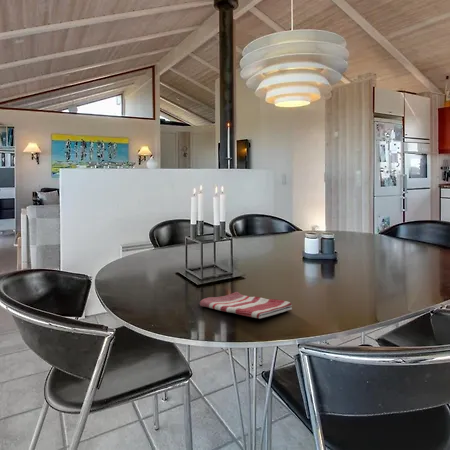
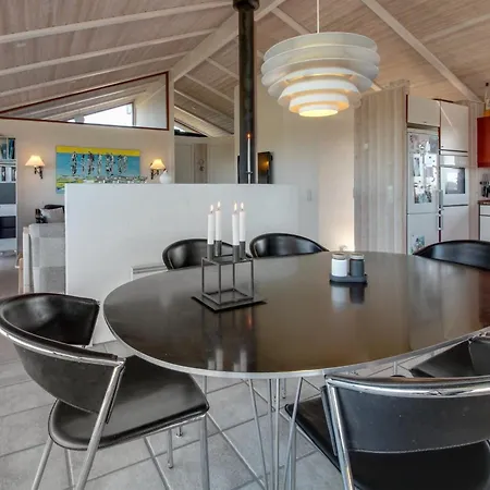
- dish towel (245, 304)
